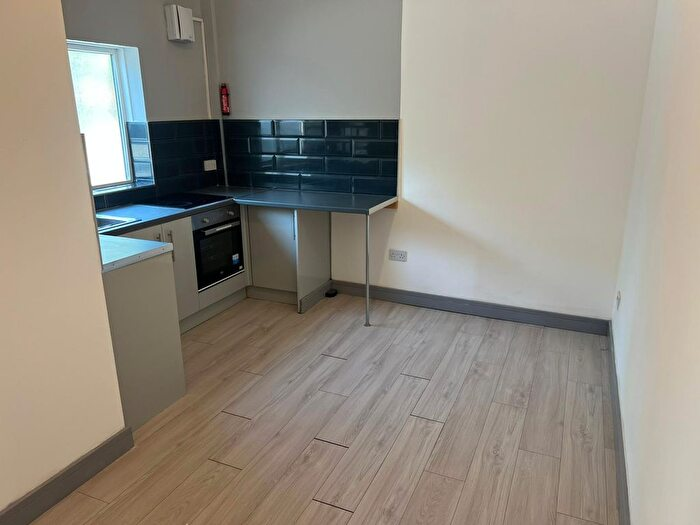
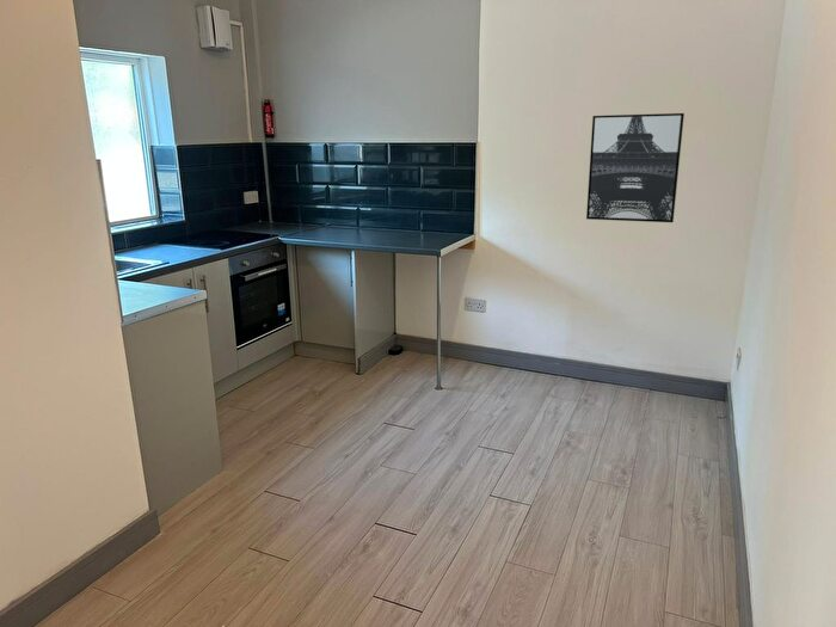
+ wall art (633, 168)
